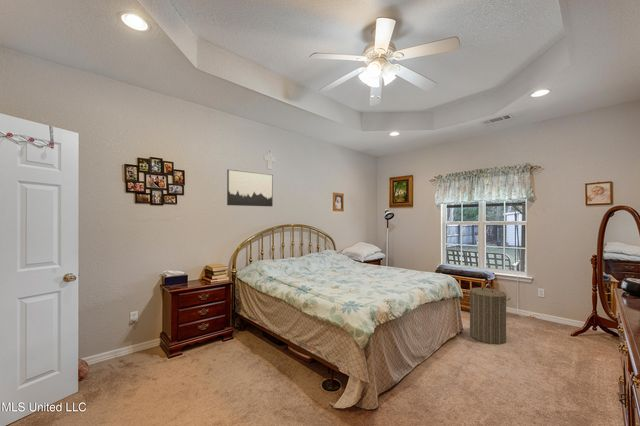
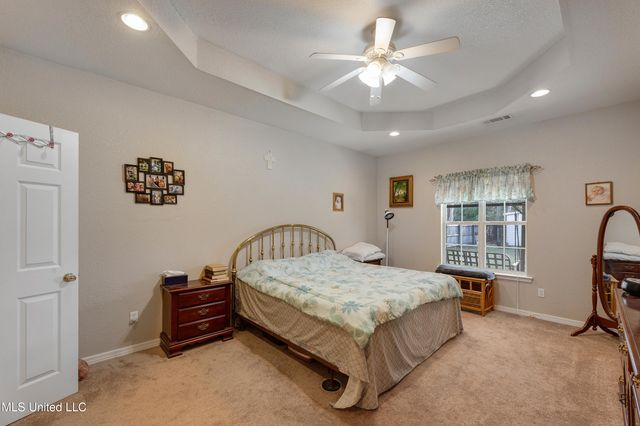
- laundry hamper (487, 310)
- wall art (251, 189)
